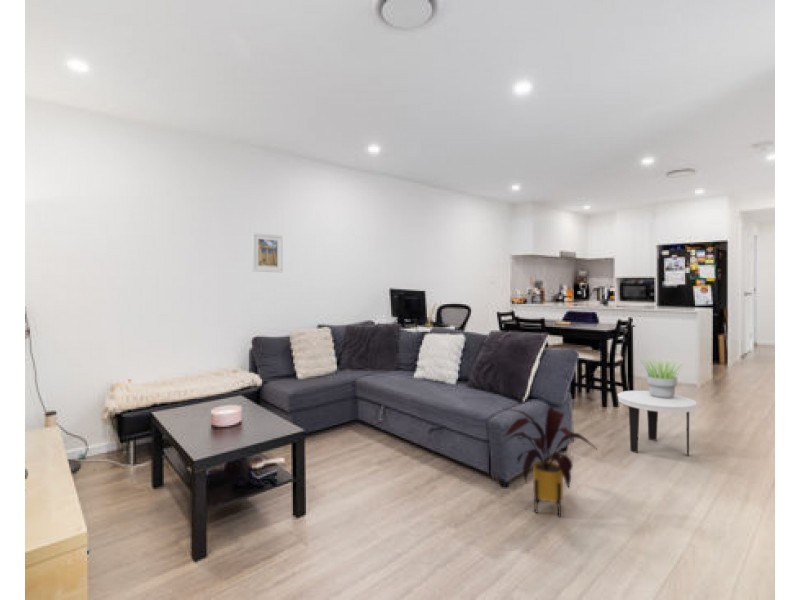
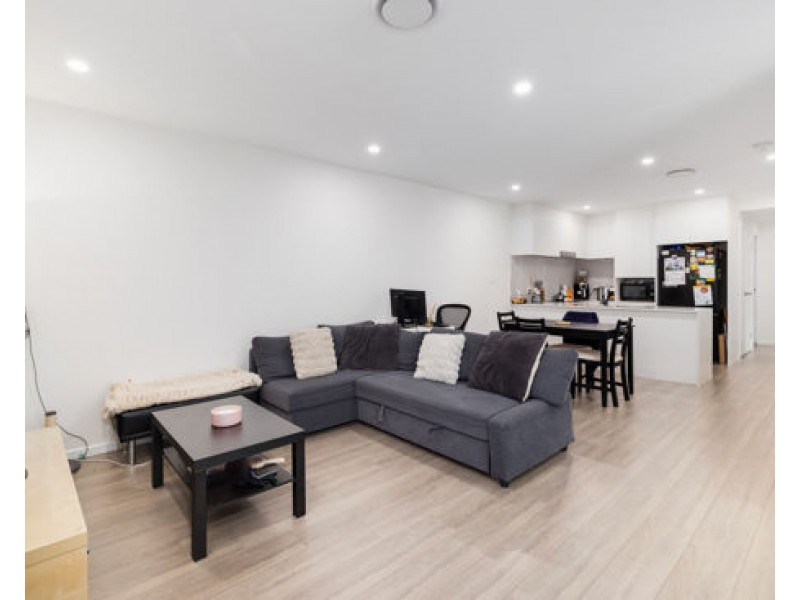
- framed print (267, 253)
- side table (655, 423)
- potted plant (662, 377)
- house plant (545, 460)
